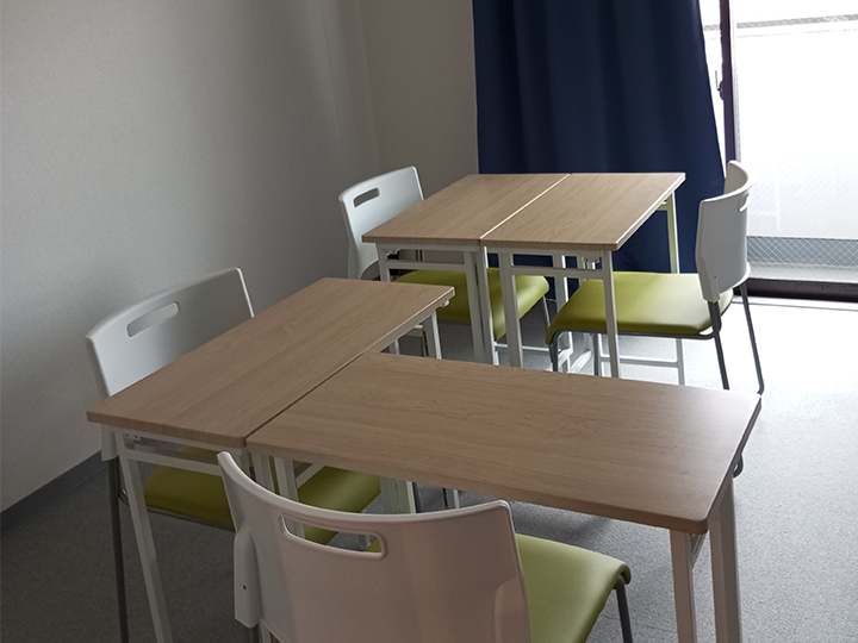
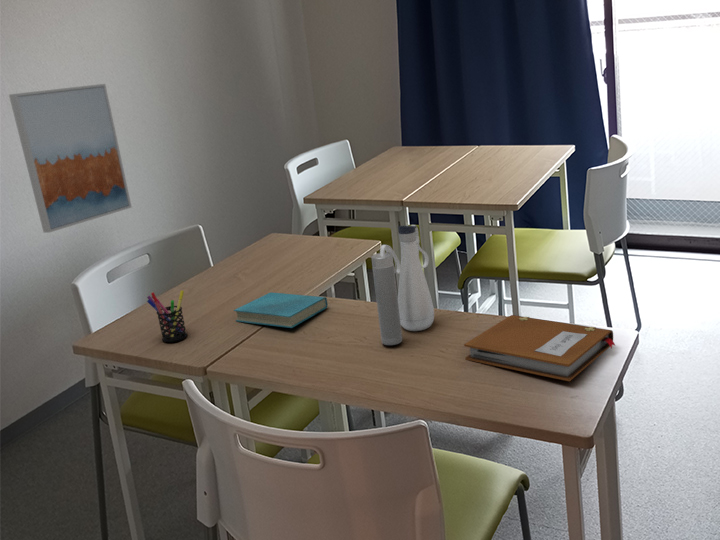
+ notebook (541, 344)
+ water bottle (404, 279)
+ pen holder (169, 314)
+ wall art (75, 155)
+ book (281, 308)
